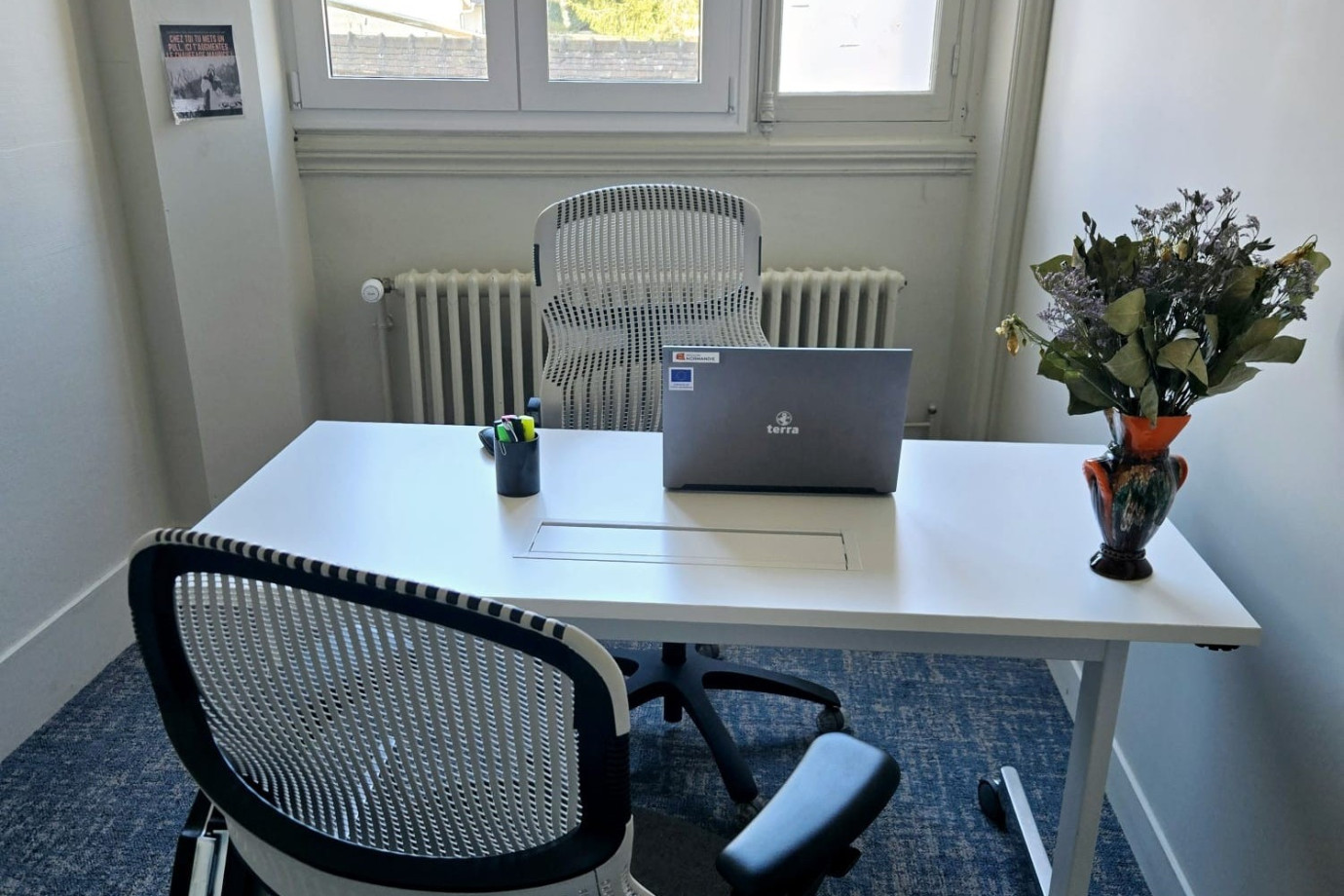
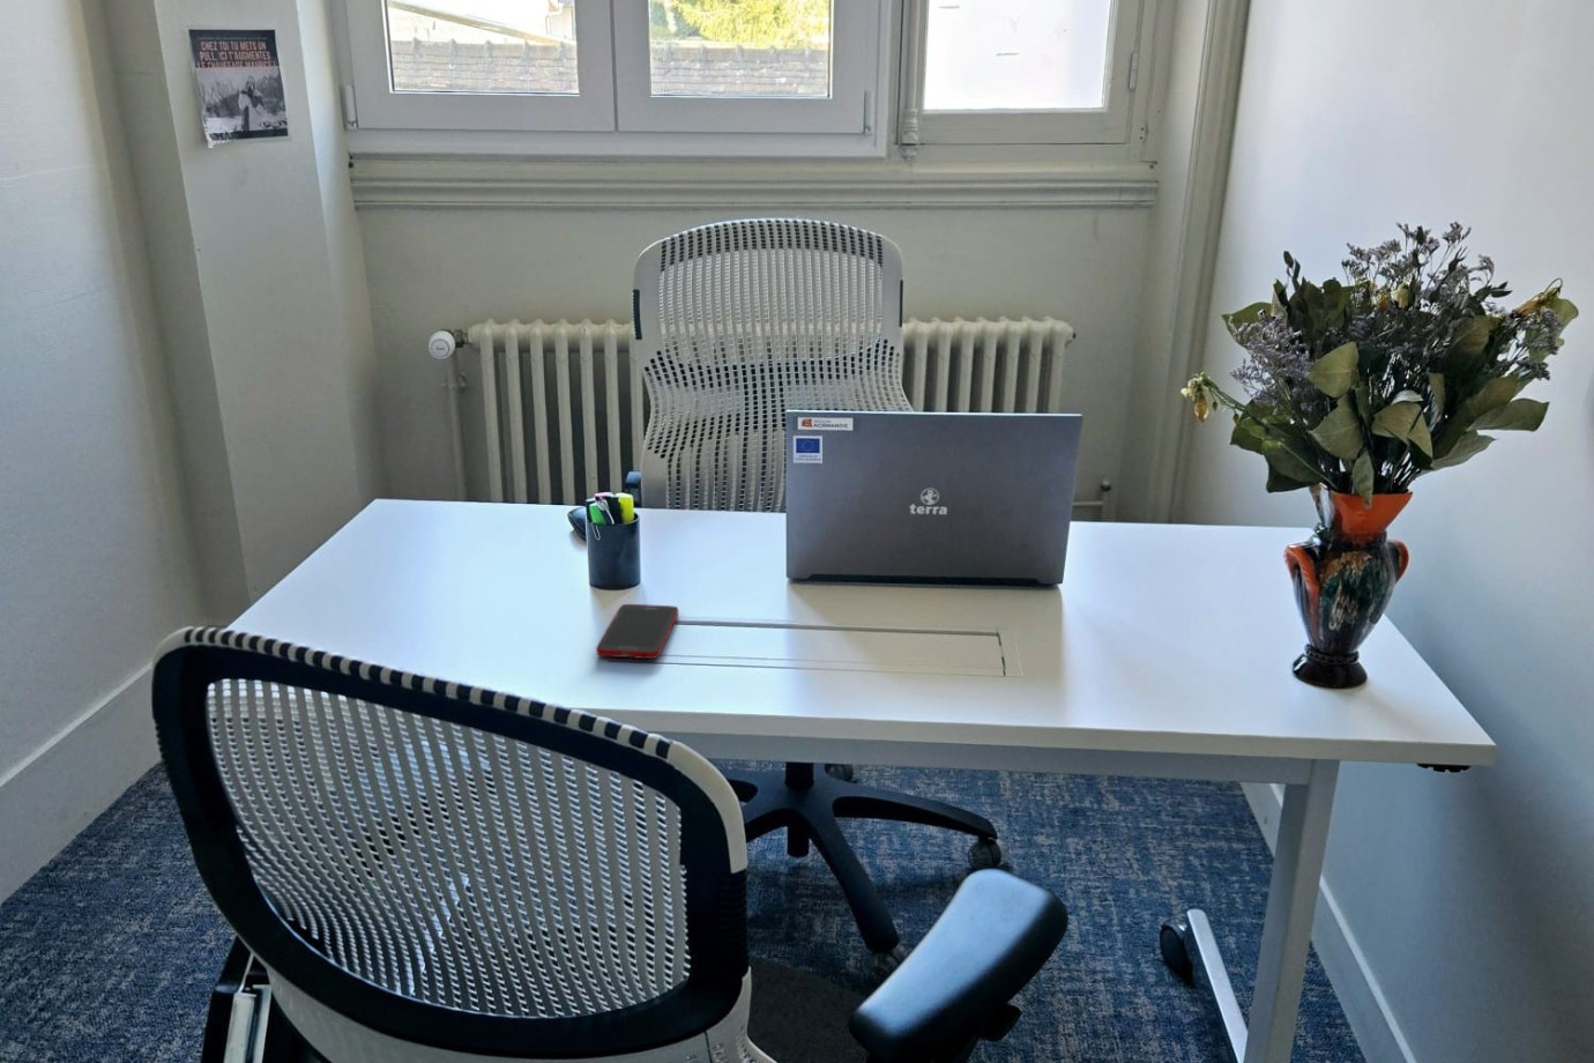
+ cell phone (639, 630)
